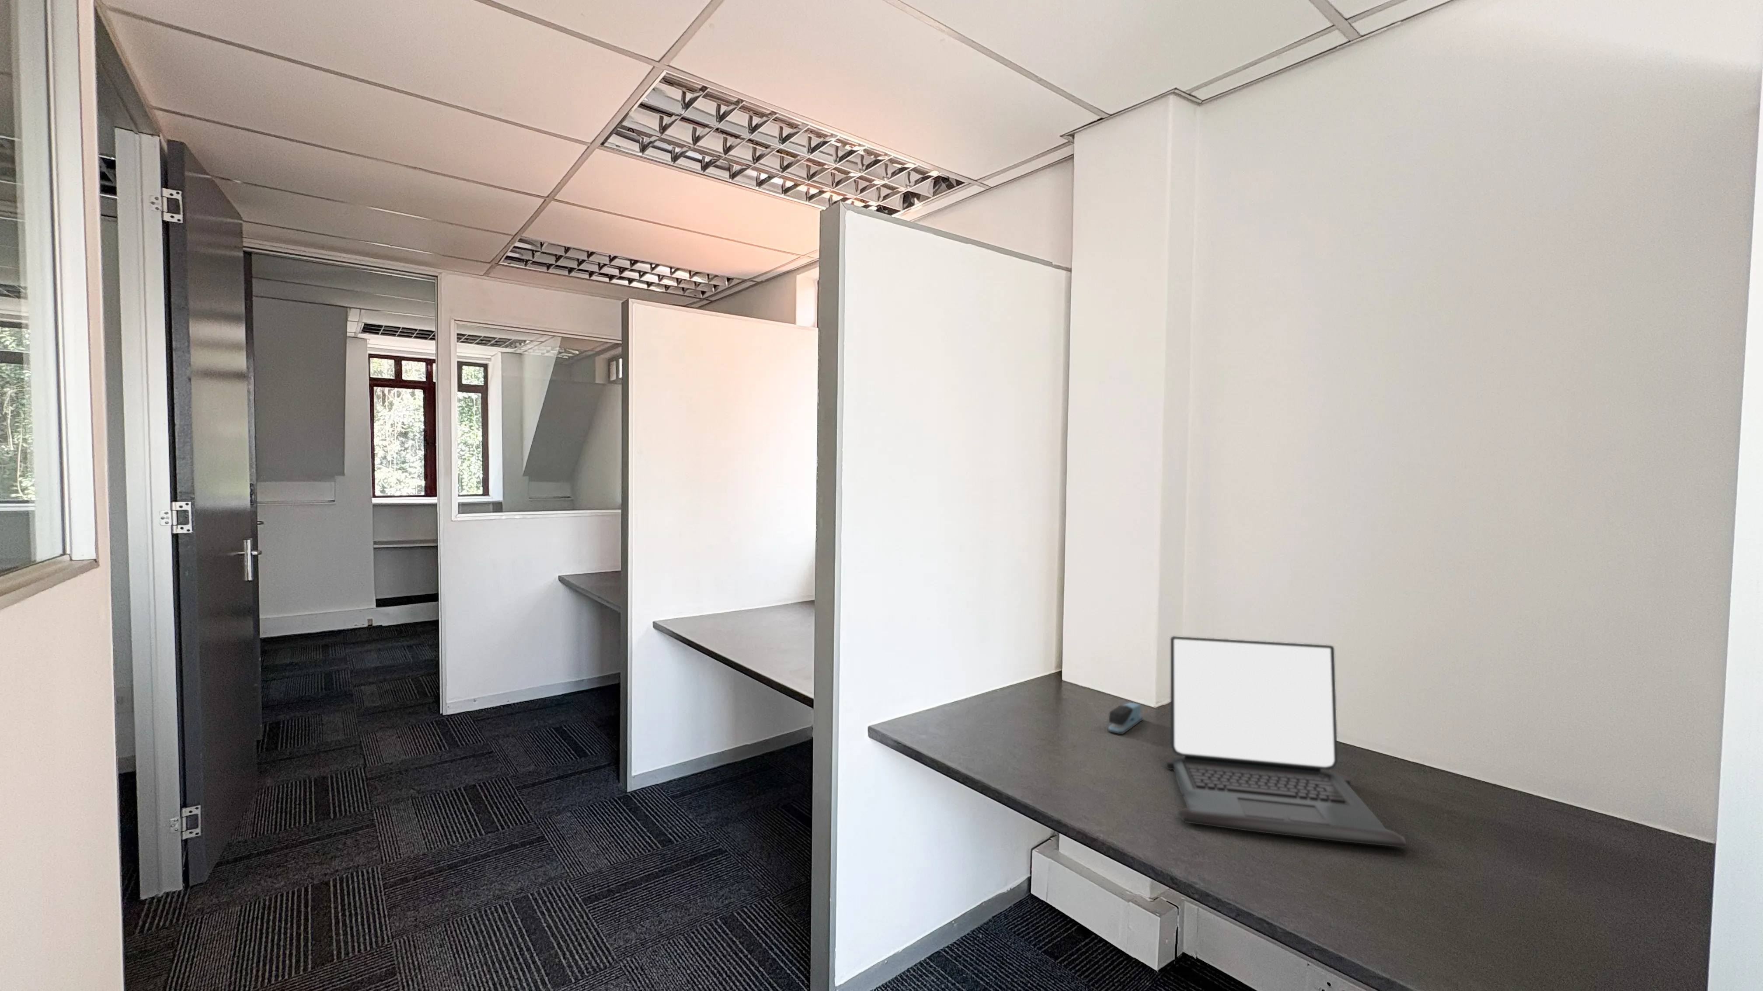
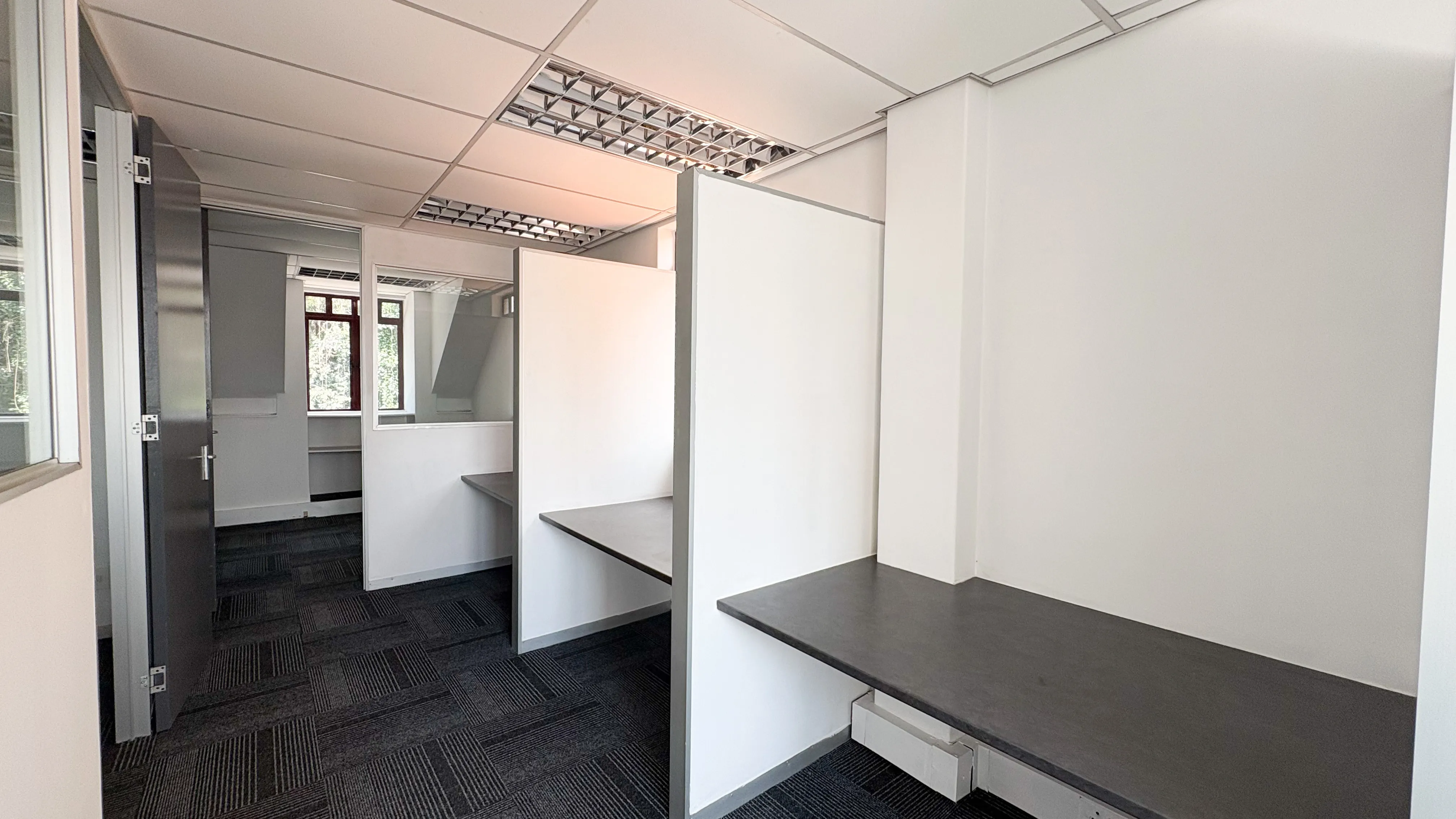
- stapler (1125, 715)
- laptop (1269, 728)
